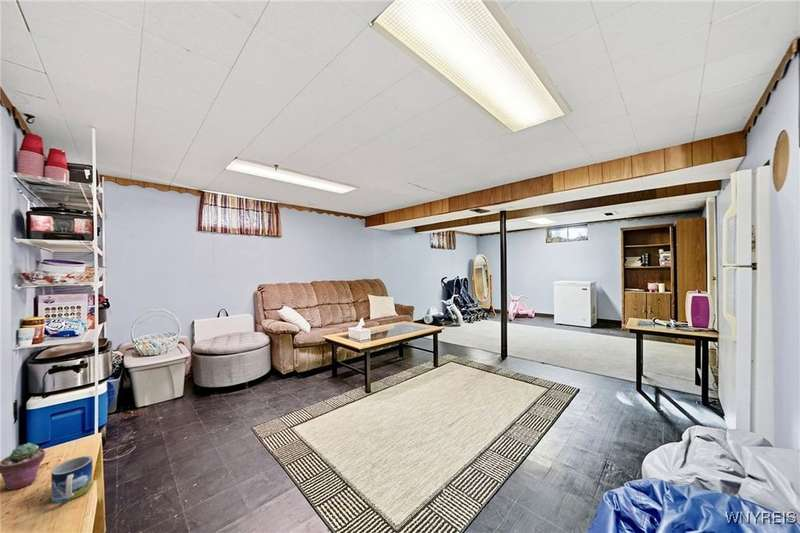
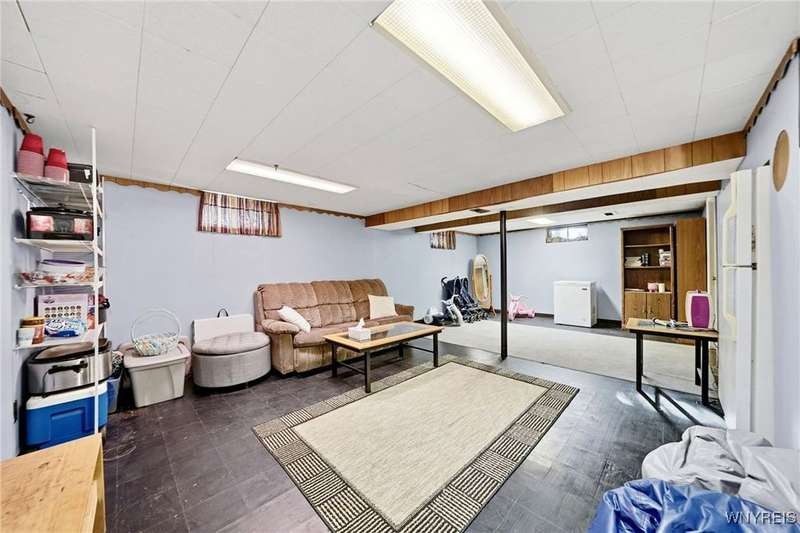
- mug (71, 481)
- potted succulent (22, 464)
